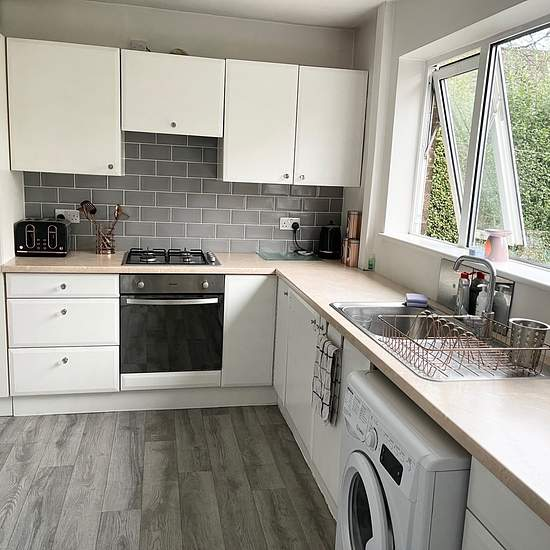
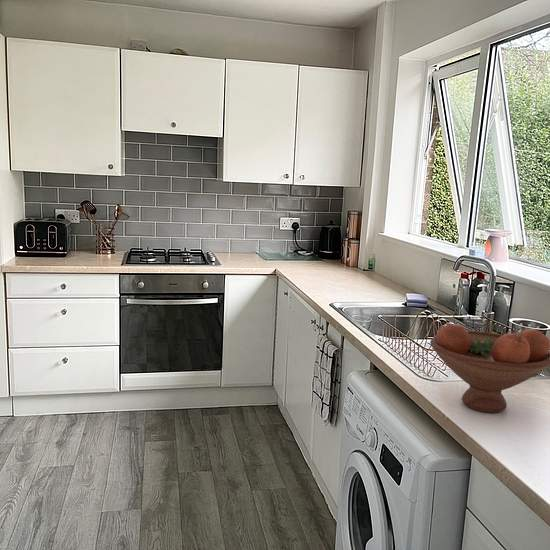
+ fruit bowl (488, 364)
